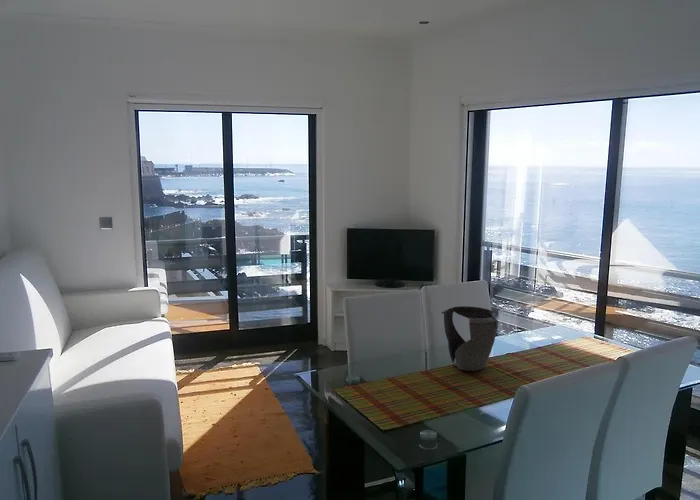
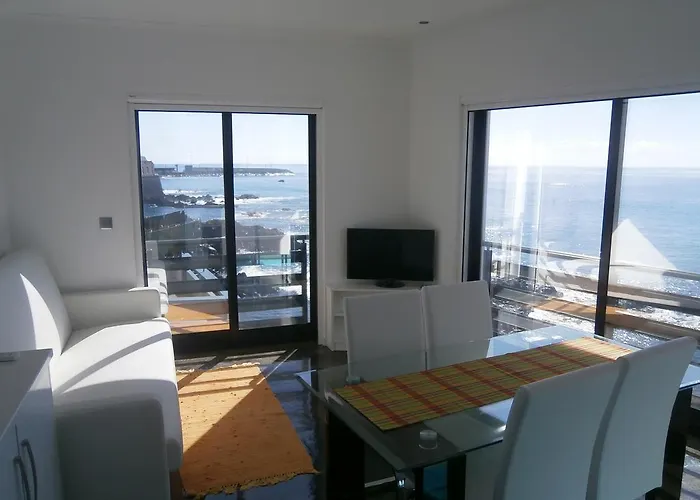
- decorative bowl (471, 338)
